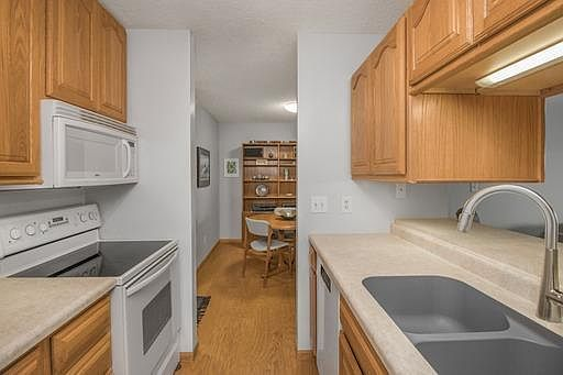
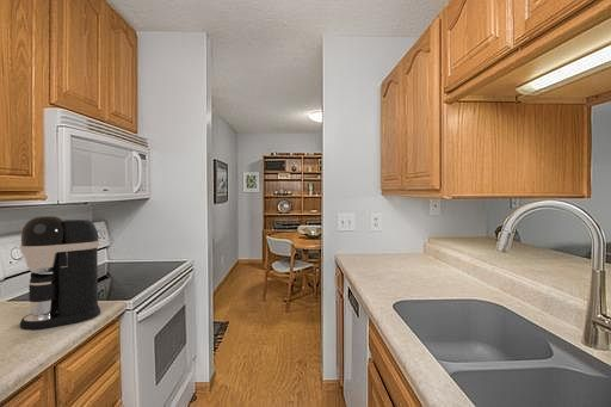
+ coffee maker (62, 266)
